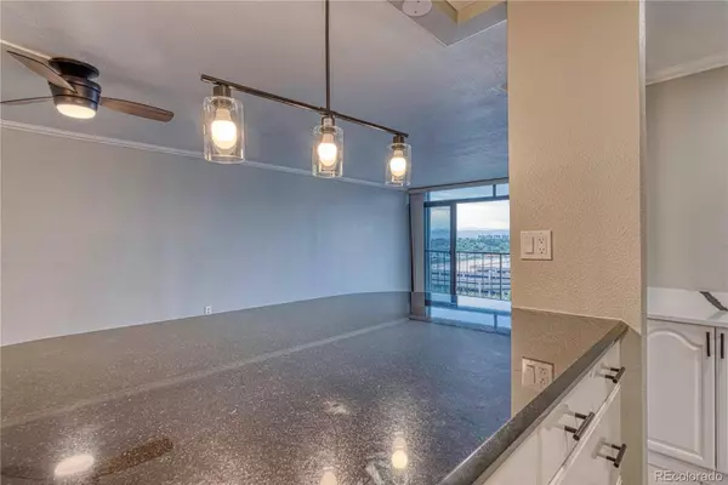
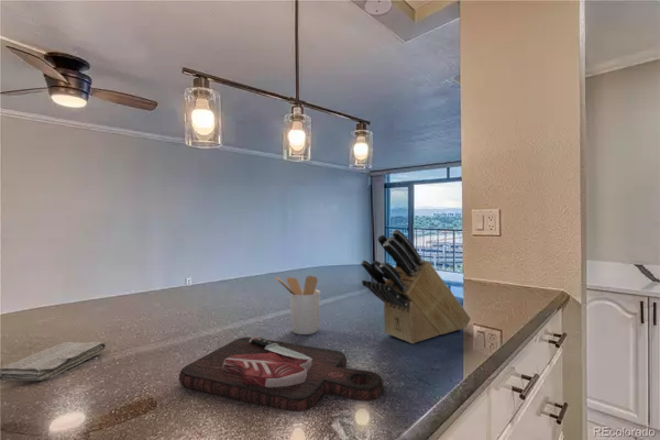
+ knife block (417, 280)
+ washcloth (55, 358)
+ utensil holder (297, 302)
+ cutting board (287, 364)
